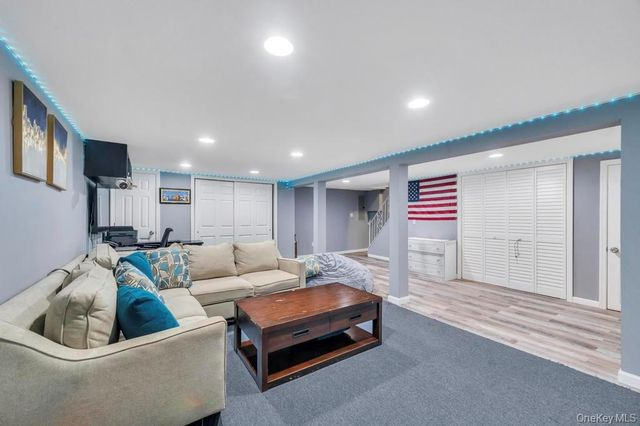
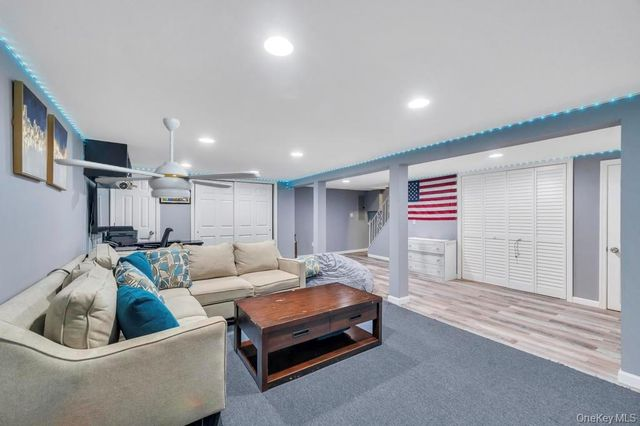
+ ceiling fan (171, 159)
